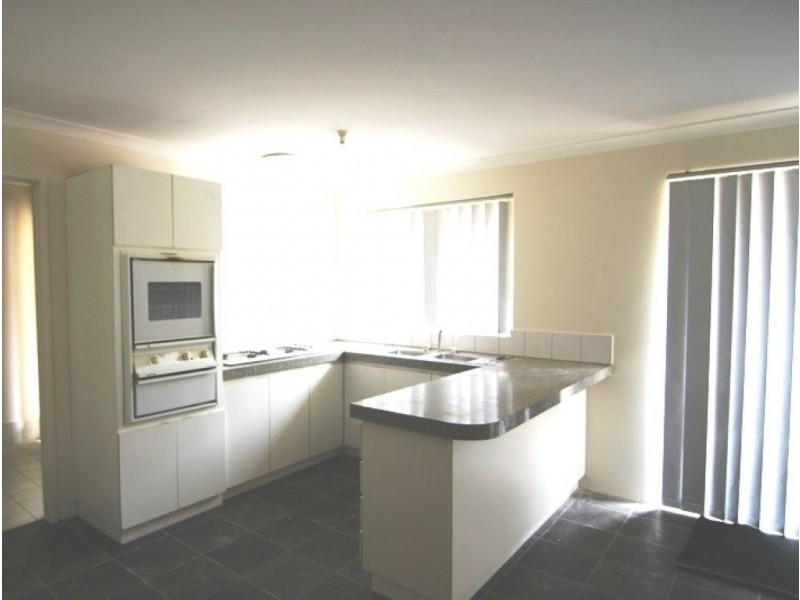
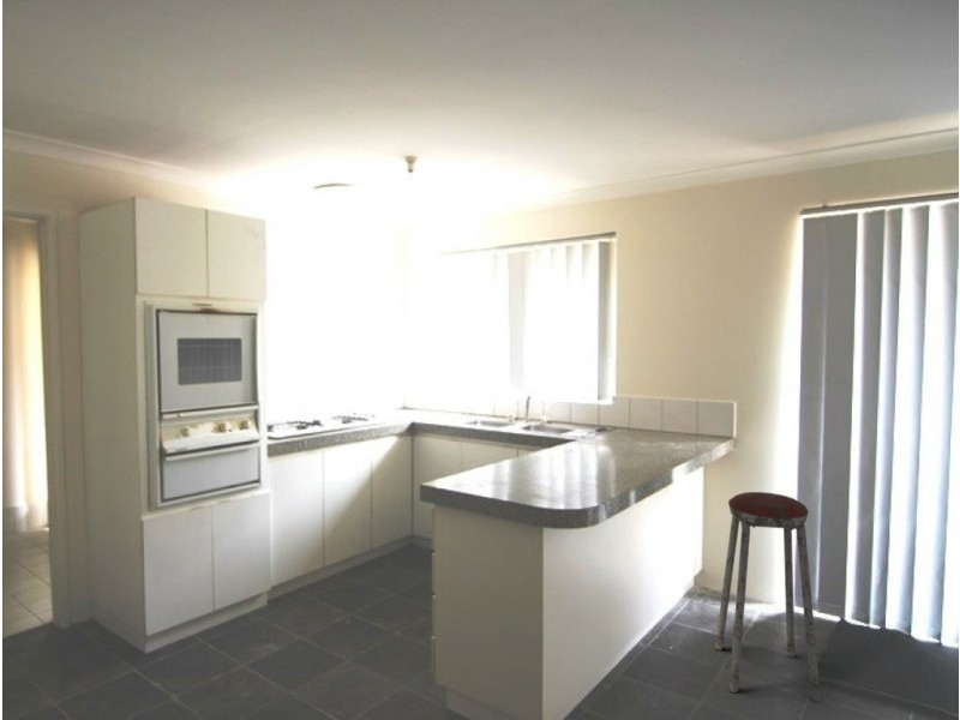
+ music stool (785, 586)
